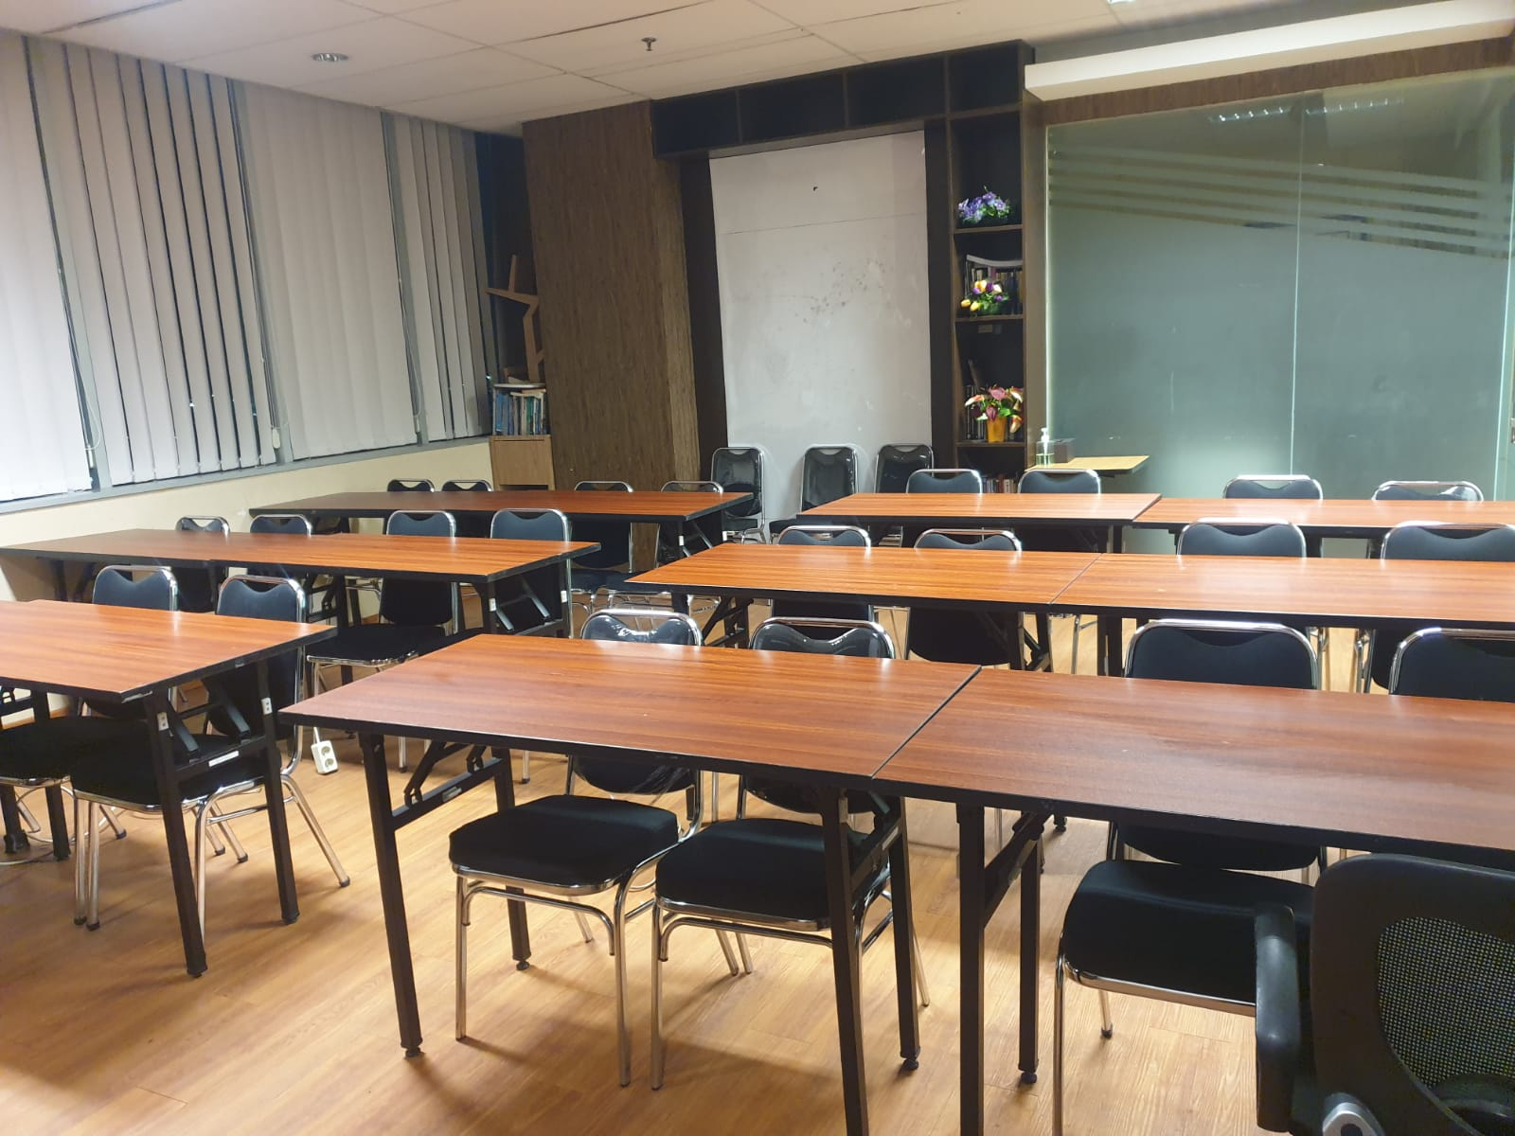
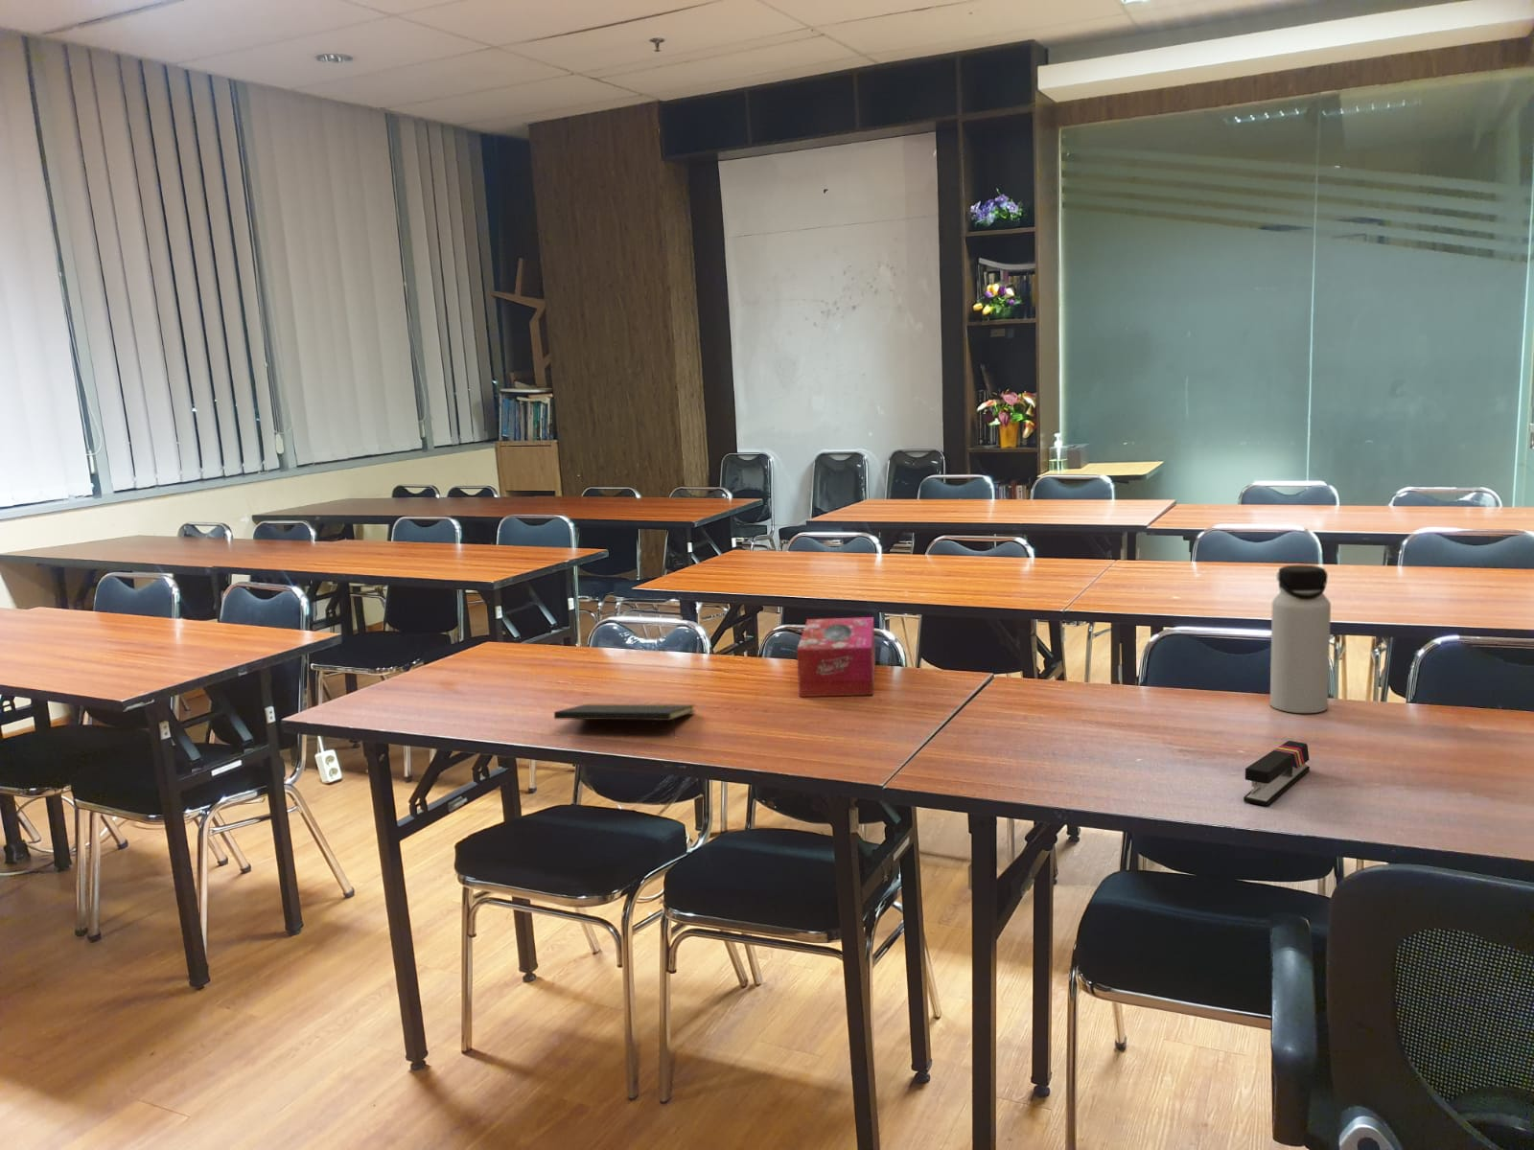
+ notepad (626, 712)
+ water bottle (1300, 638)
+ stapler (1277, 768)
+ tissue box (838, 655)
